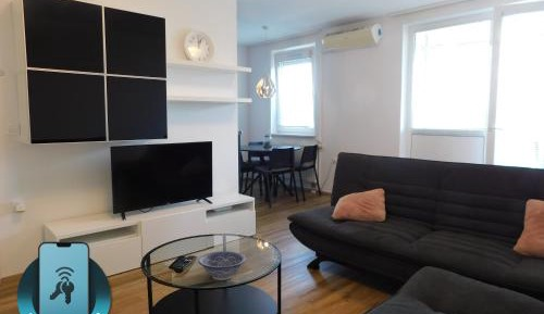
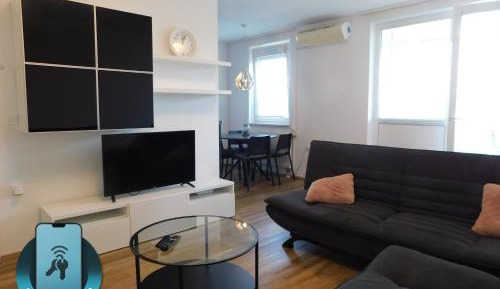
- decorative bowl (222, 267)
